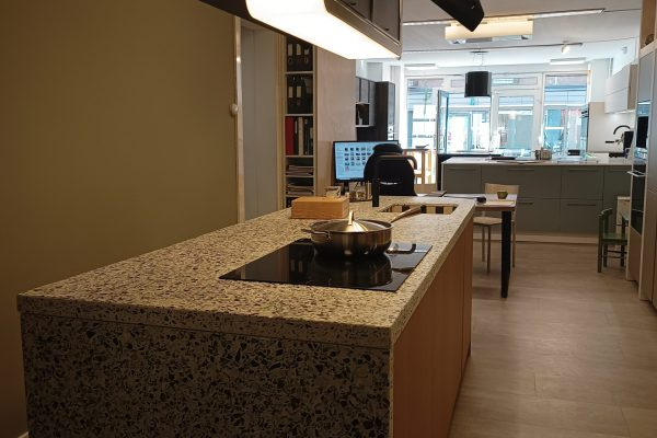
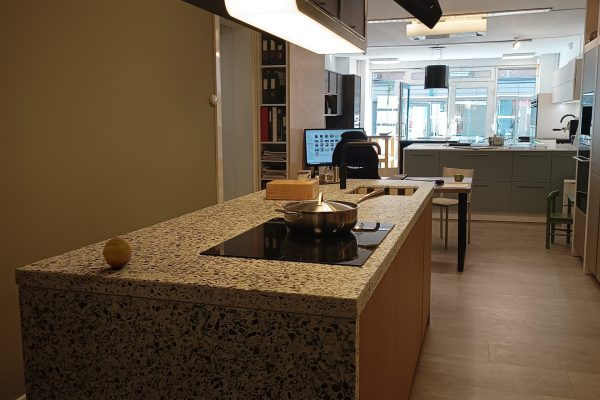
+ fruit (117, 252)
